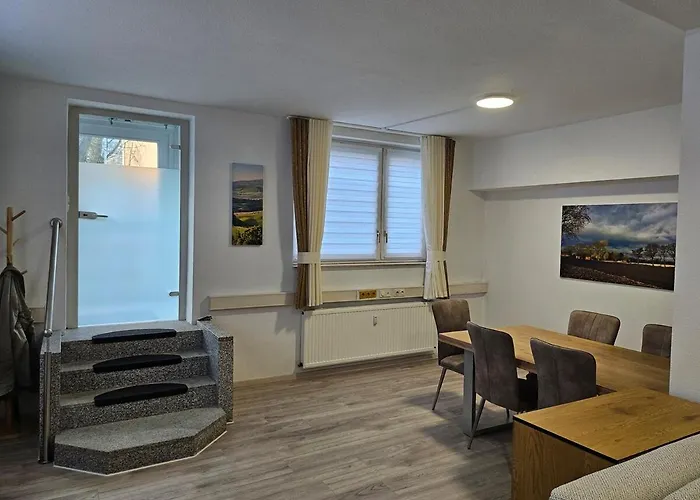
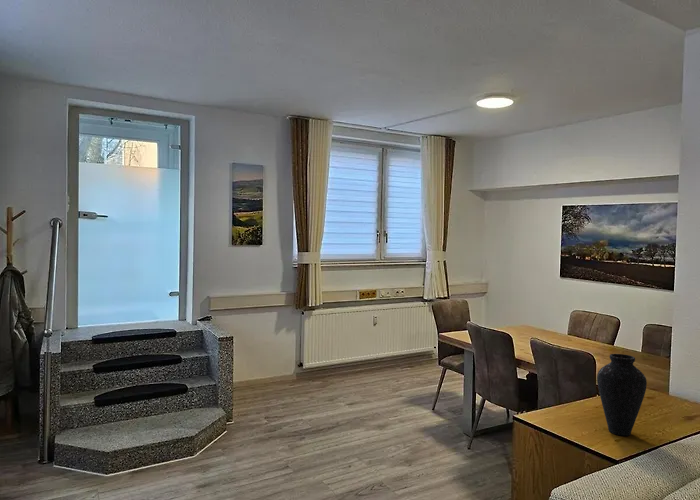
+ vase (620, 394)
